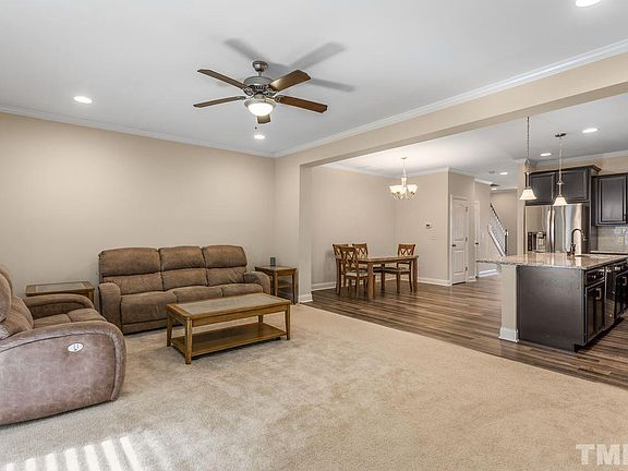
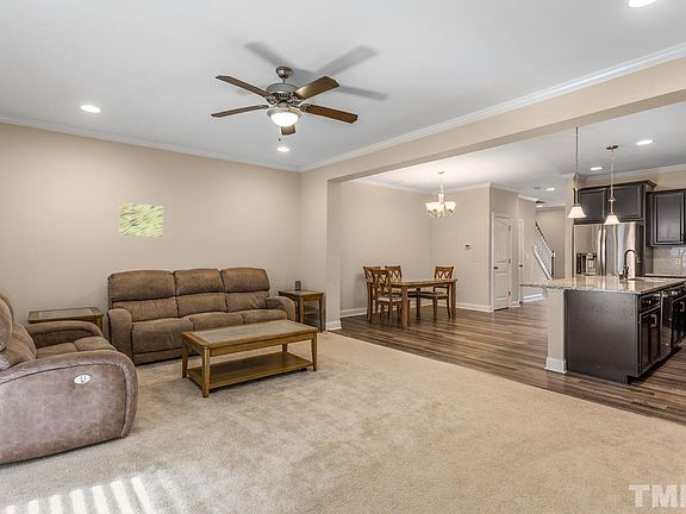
+ wall art (142, 220)
